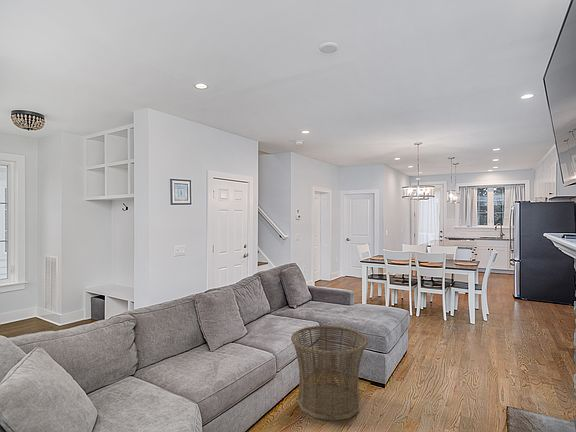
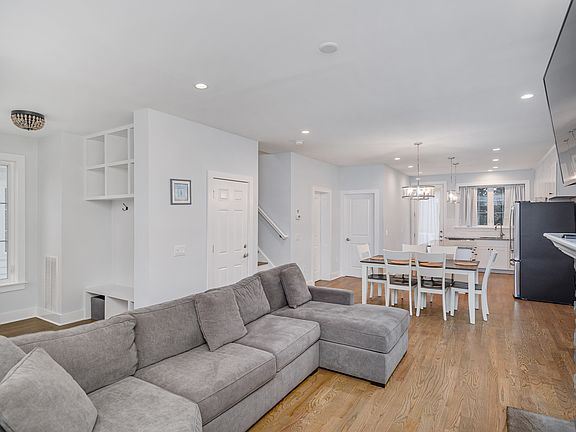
- basket (328, 369)
